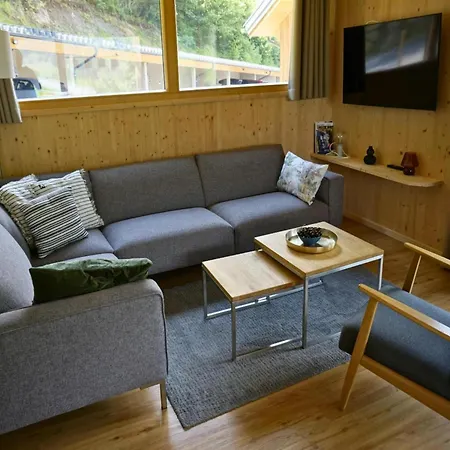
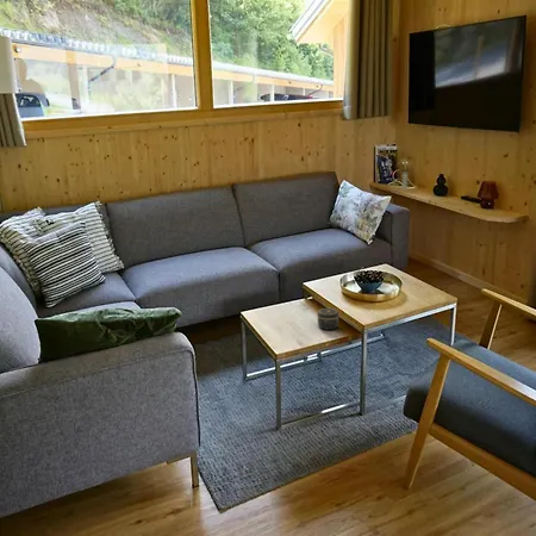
+ jar (328, 318)
